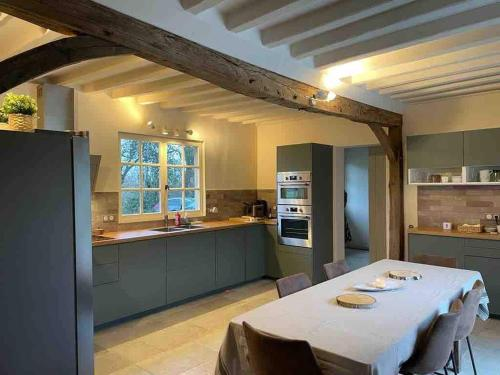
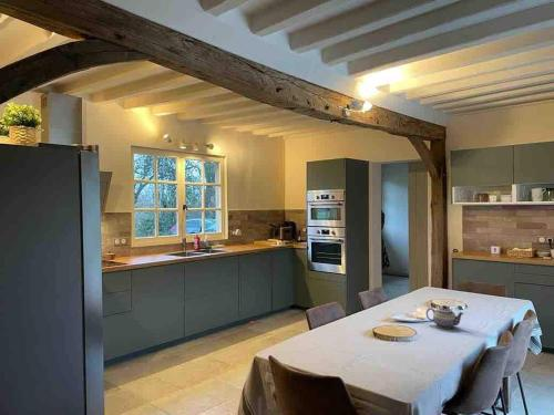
+ teapot (444, 315)
